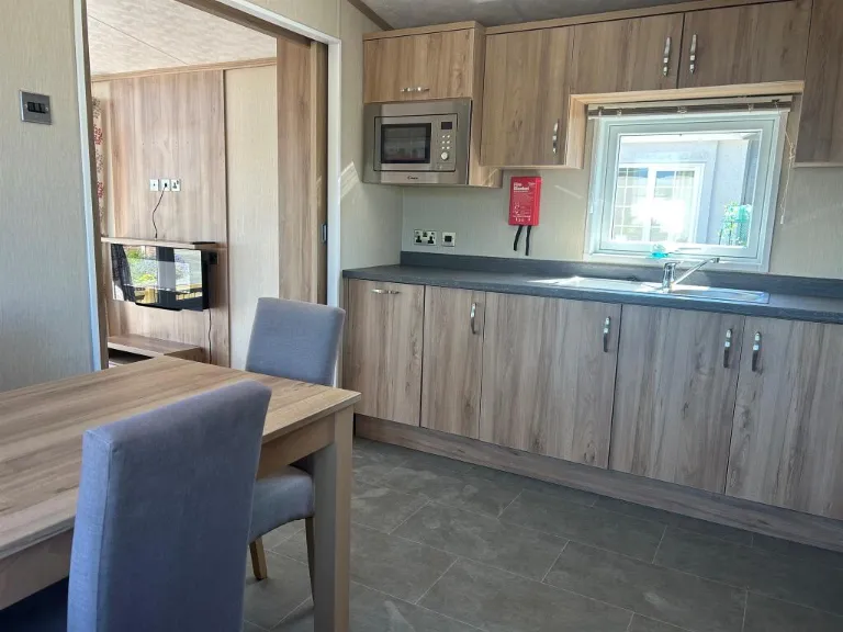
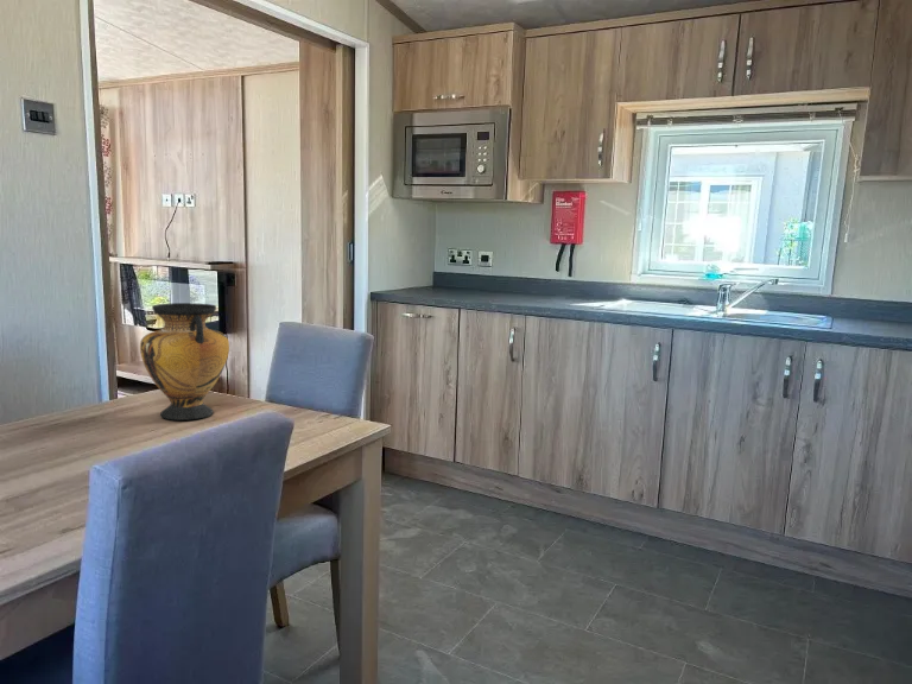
+ vase (185, 360)
